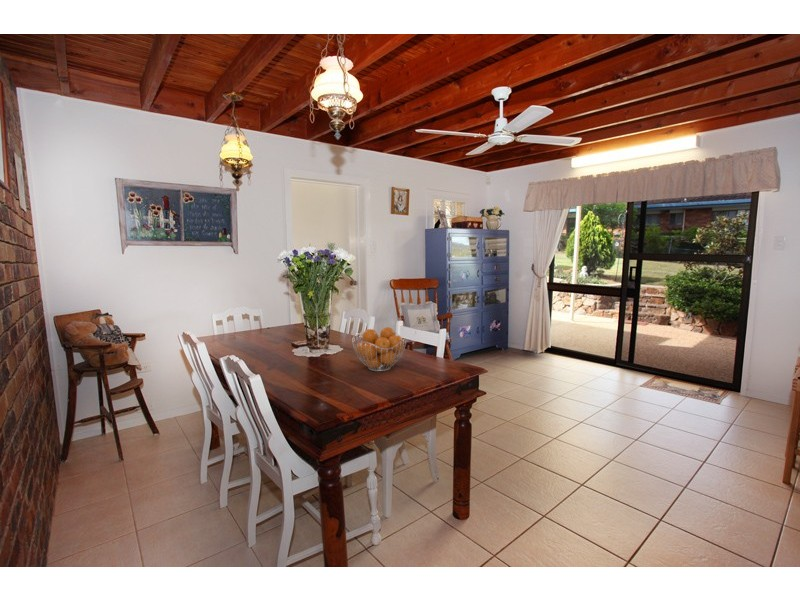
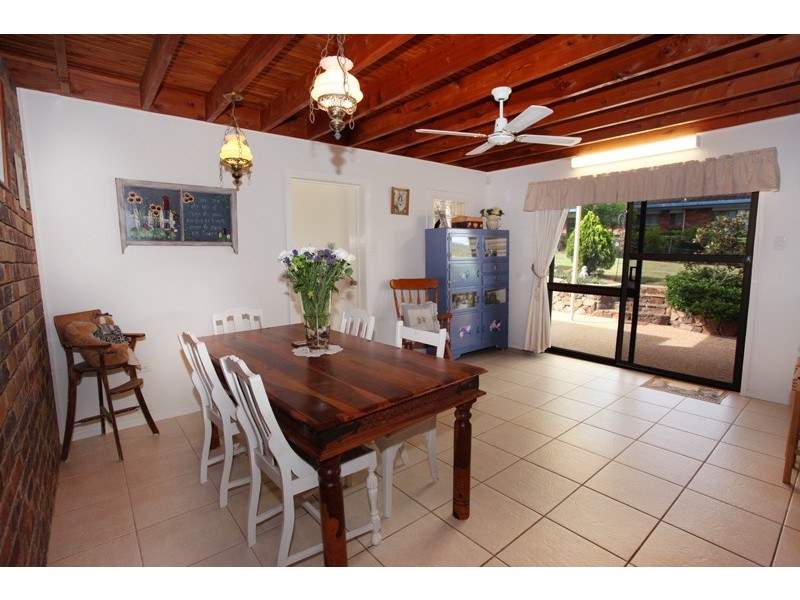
- fruit basket (379, 348)
